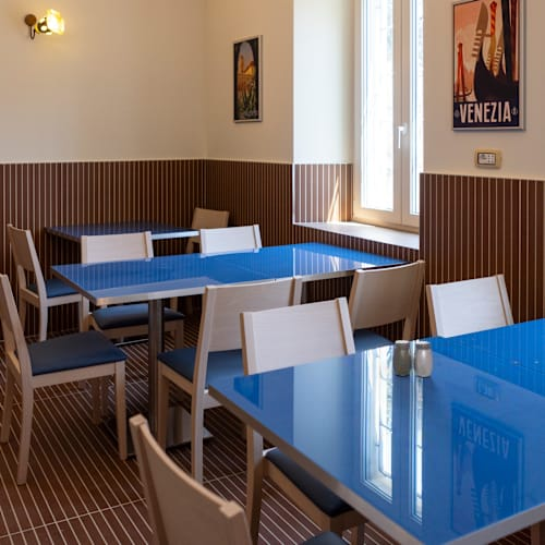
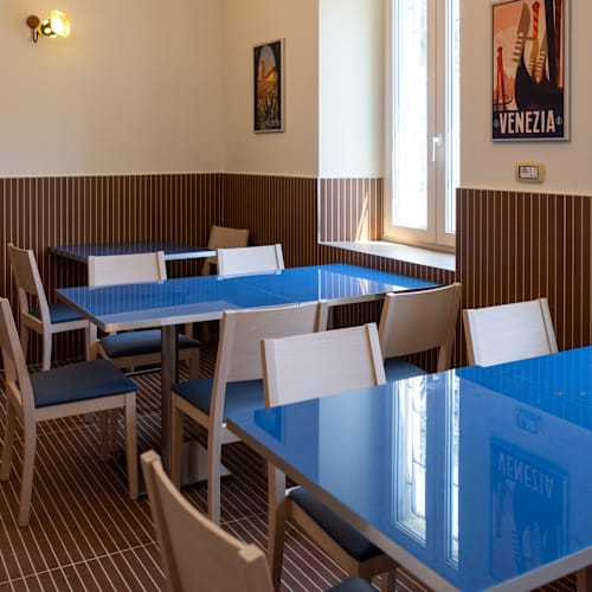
- salt and pepper shaker (413, 358)
